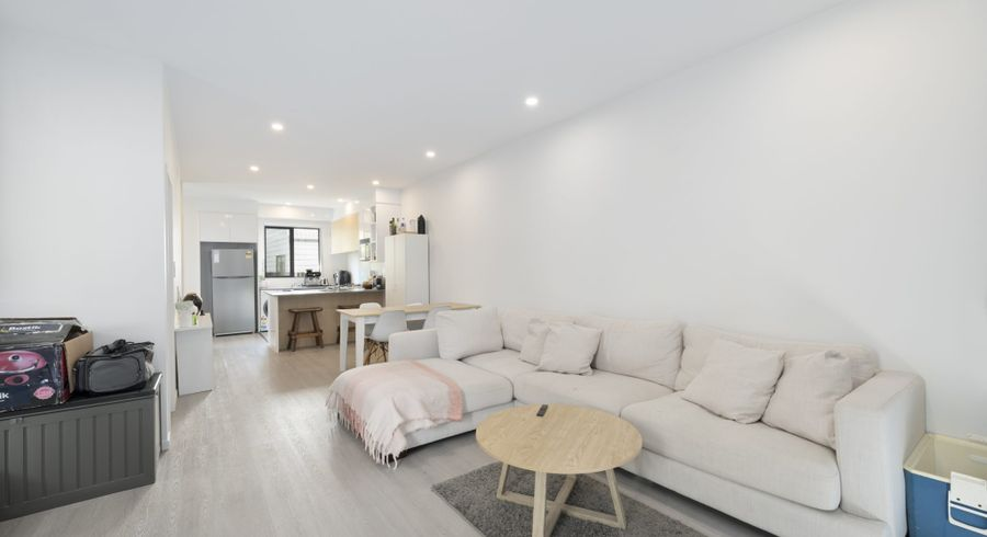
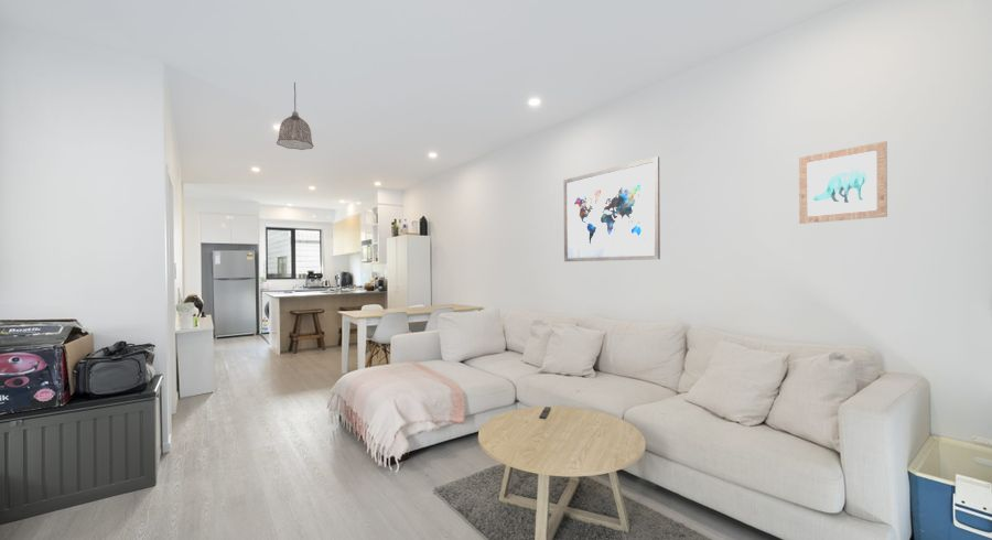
+ pendant lamp (294, 114)
+ wall art (840, 185)
+ wall art (606, 215)
